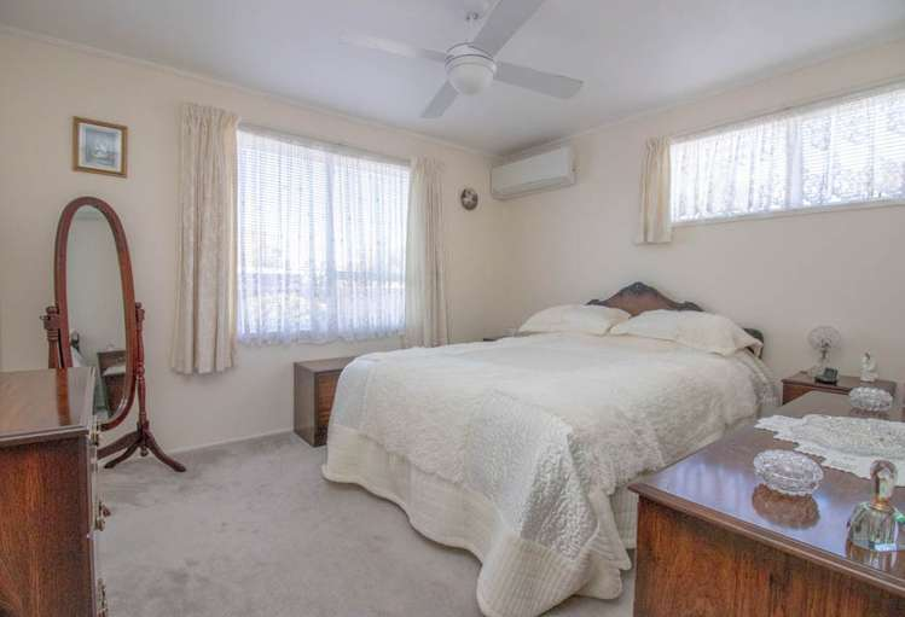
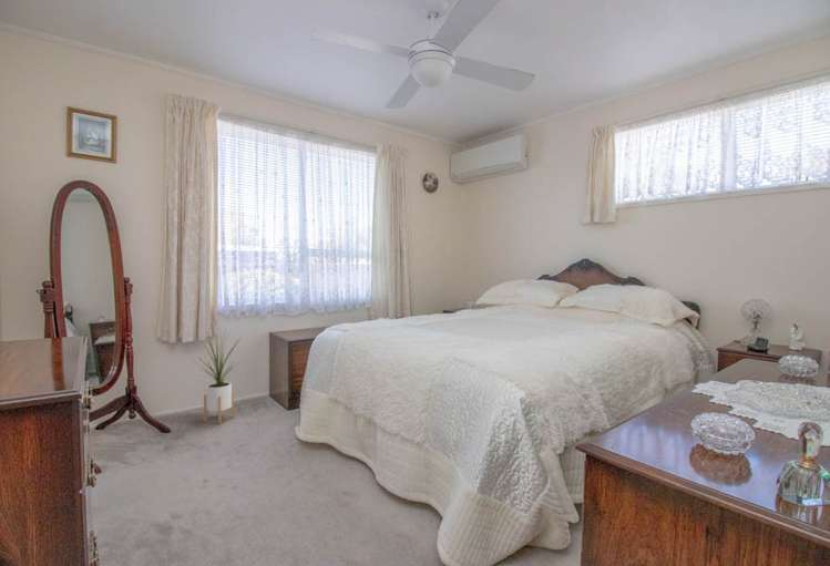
+ house plant (219, 373)
